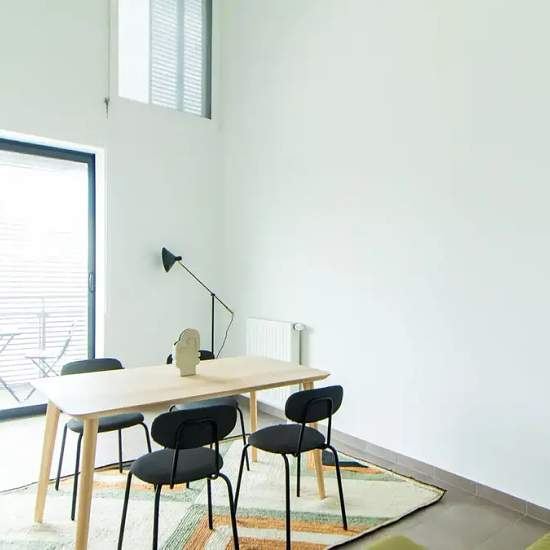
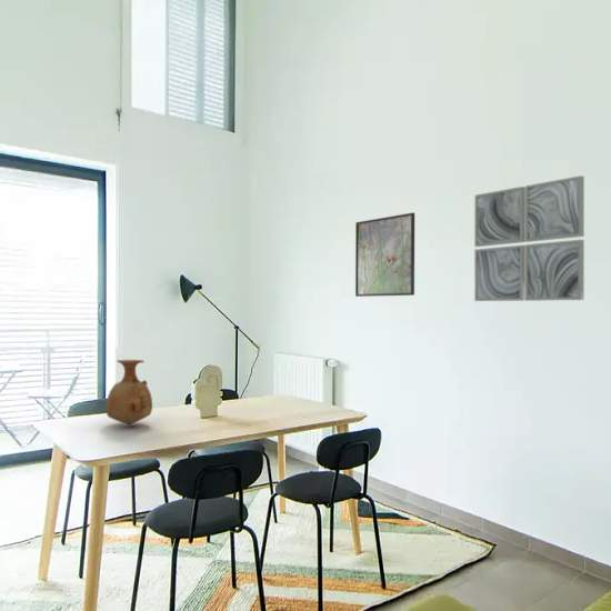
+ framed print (383, 257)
+ vase (129, 392)
+ wall art (525, 244)
